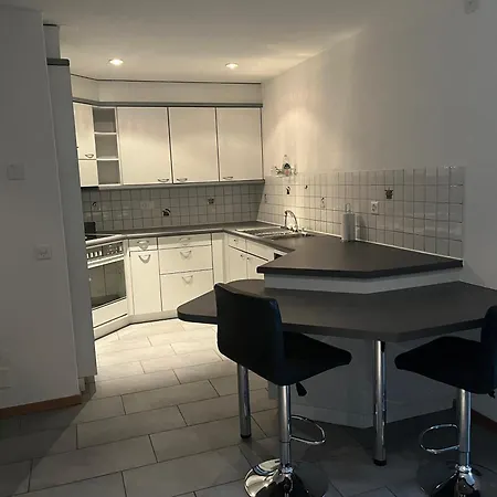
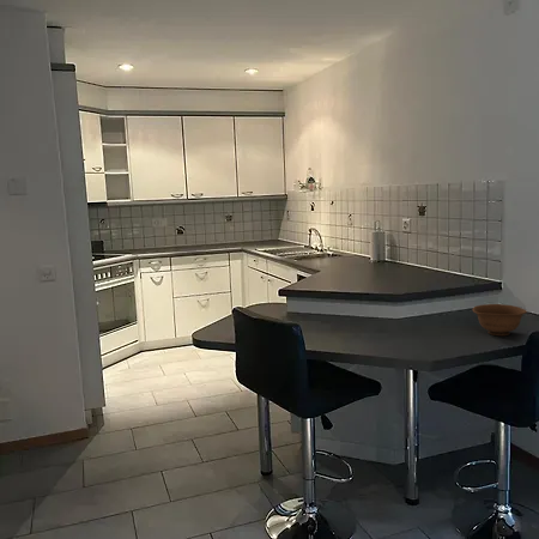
+ bowl (498, 321)
